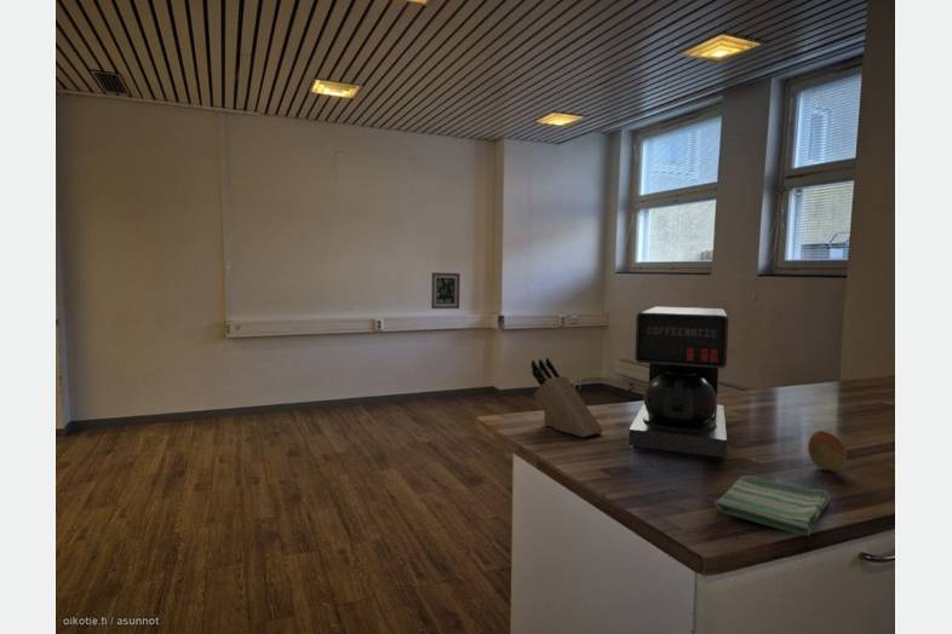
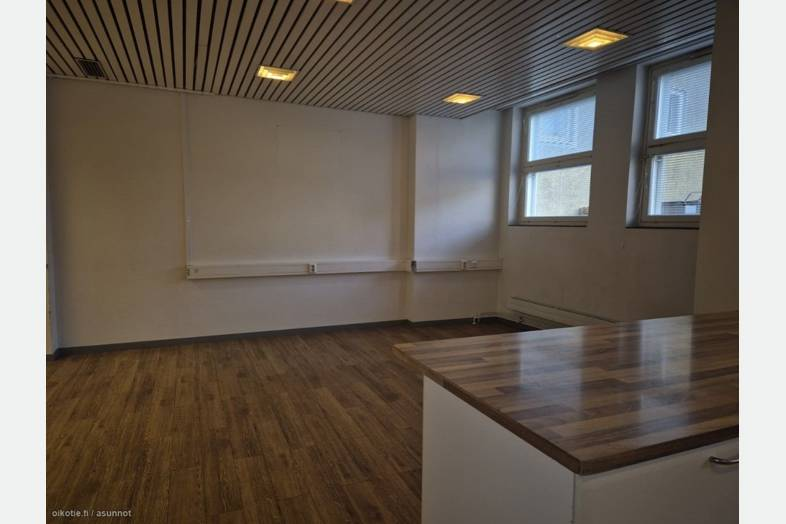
- wall art (446, 290)
- coffee maker (682, 373)
- dish towel (772, 500)
- fruit (826, 449)
- knife block (563, 394)
